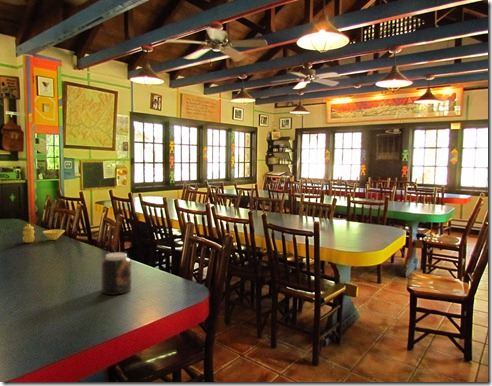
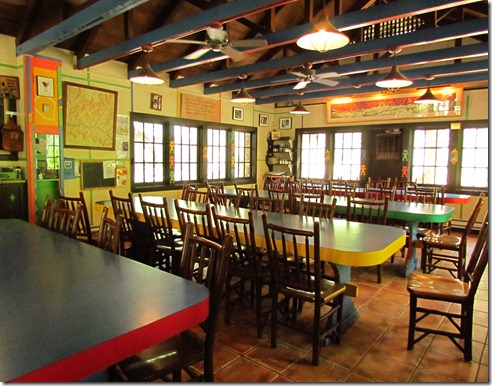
- condiment set (44, 231)
- jar (116, 272)
